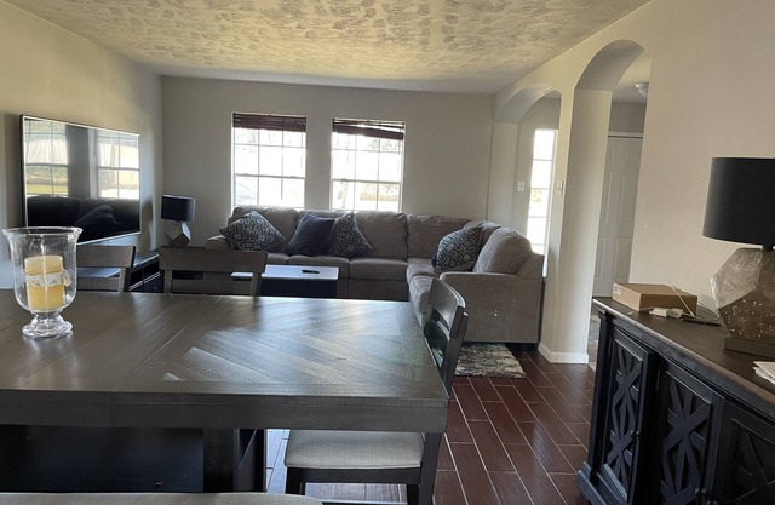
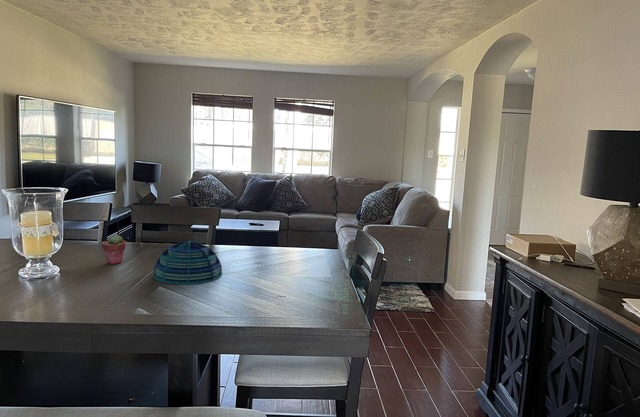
+ potted succulent (114, 248)
+ decorative bowl (188, 258)
